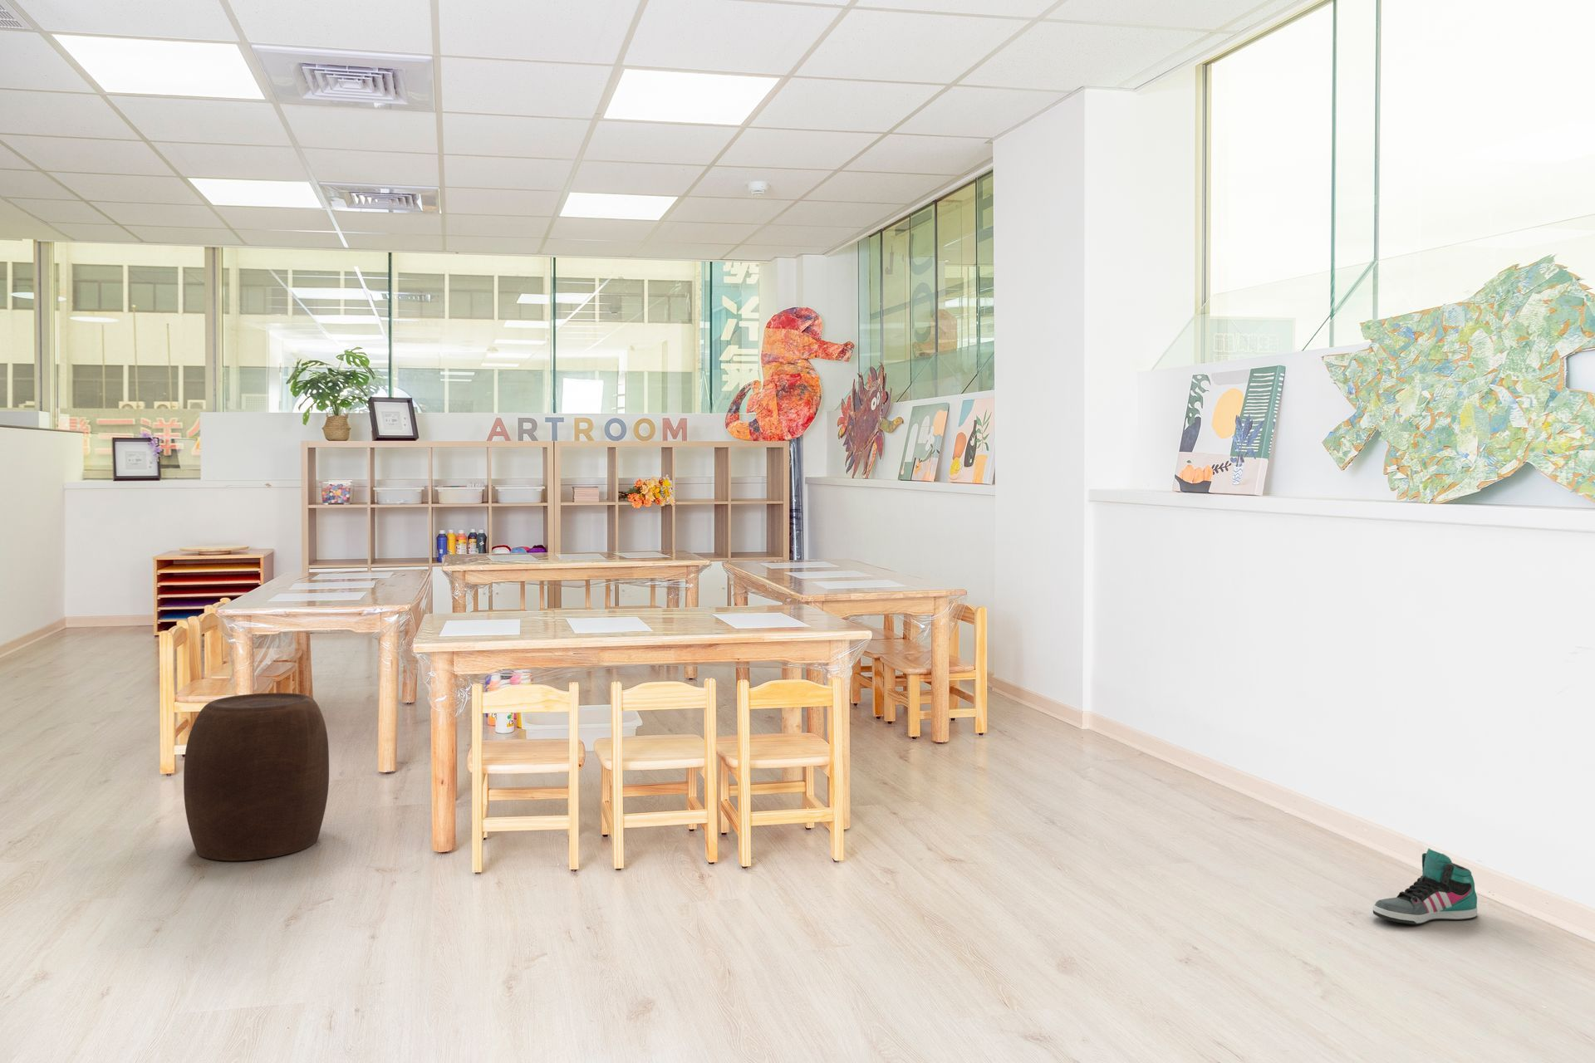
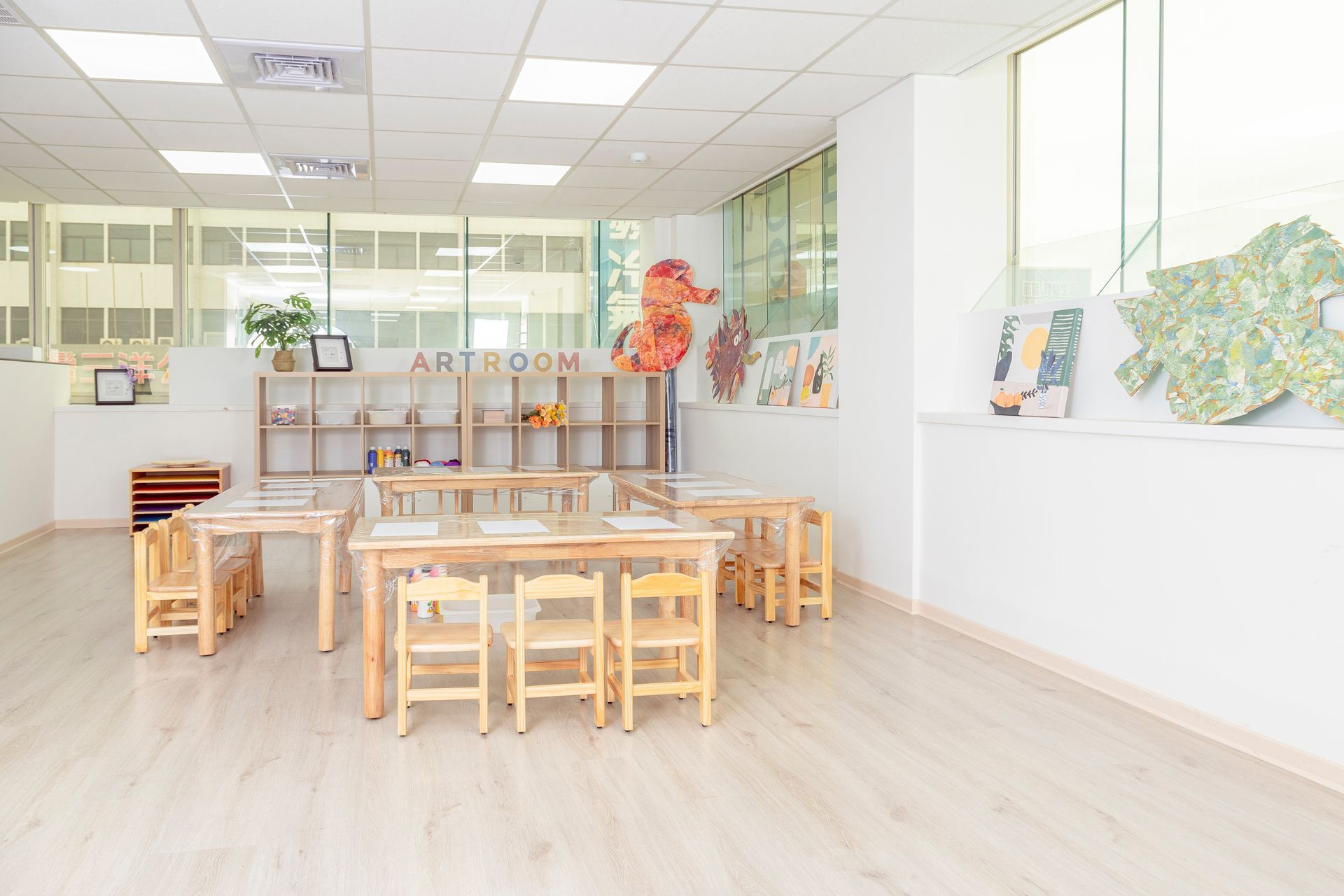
- sneaker (1426, 884)
- stool (258, 772)
